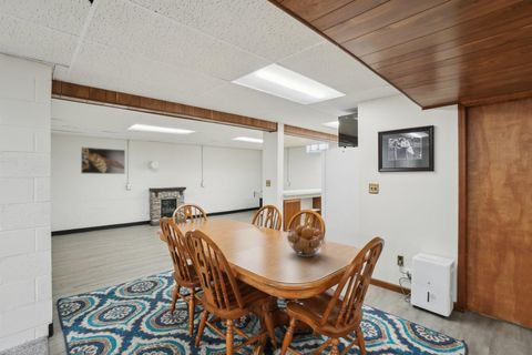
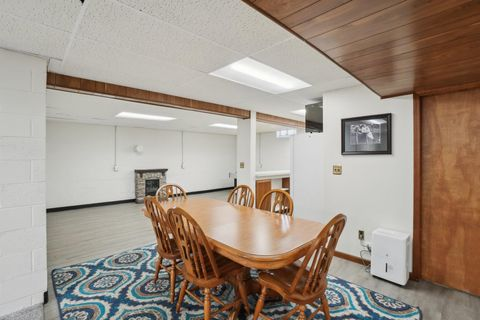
- fruit basket (305, 240)
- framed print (103, 161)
